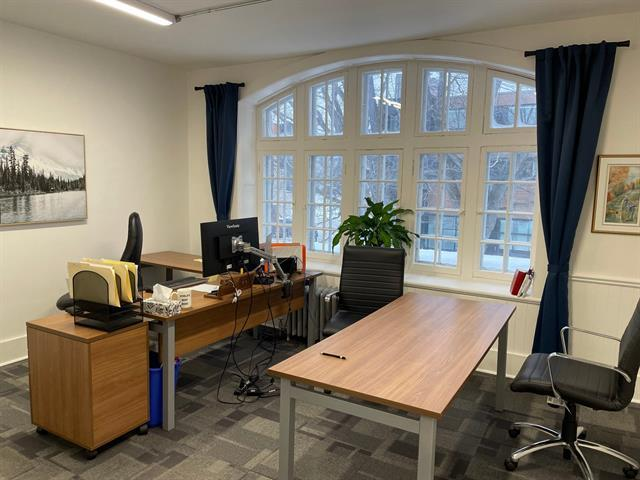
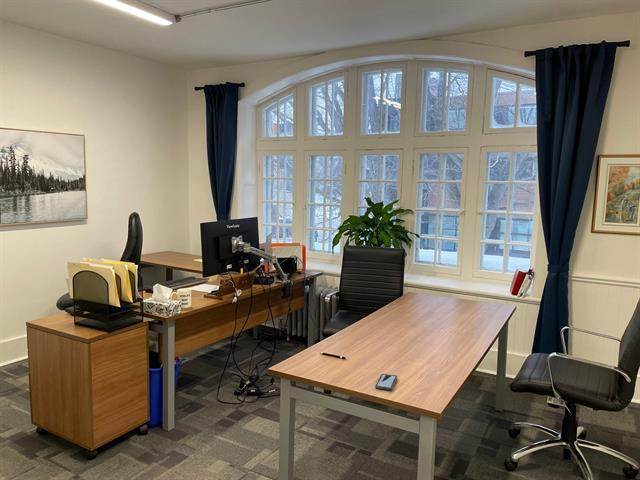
+ smartphone (386, 381)
